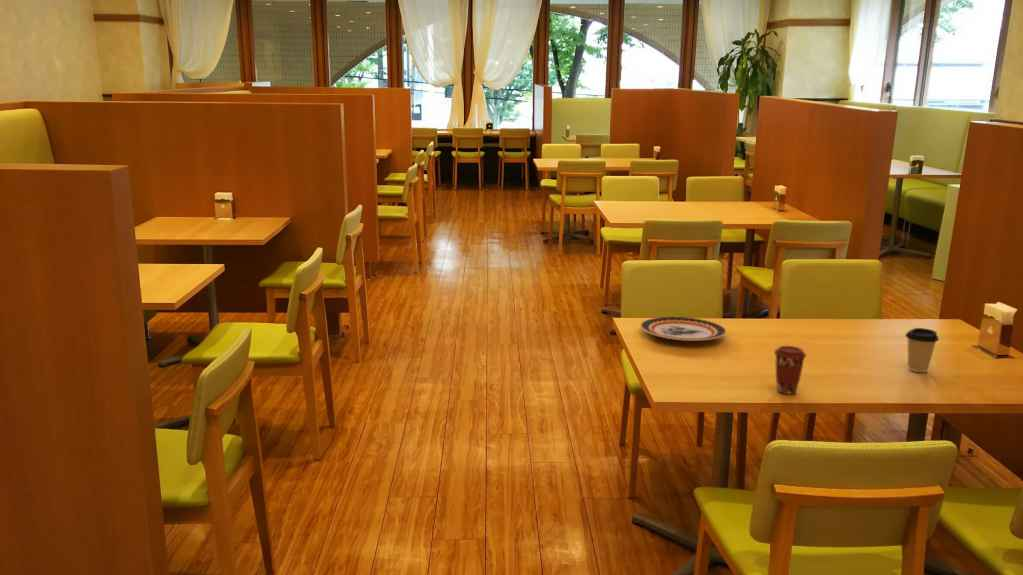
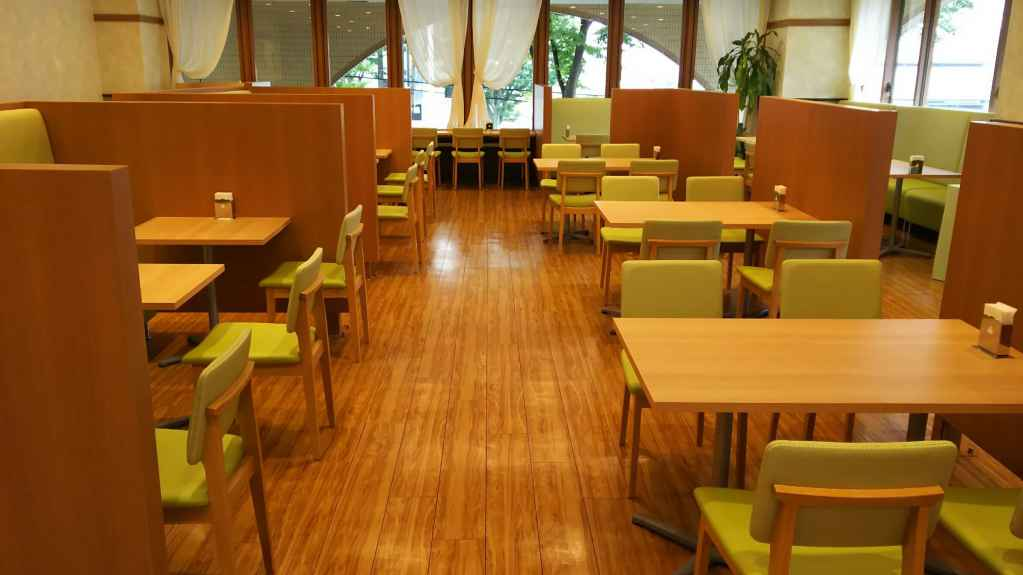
- plate (682, 330)
- coffee cup (788, 370)
- coffee cup (920, 350)
